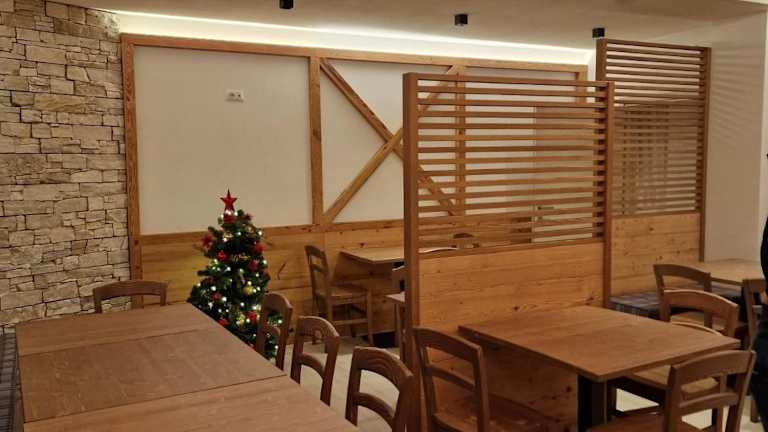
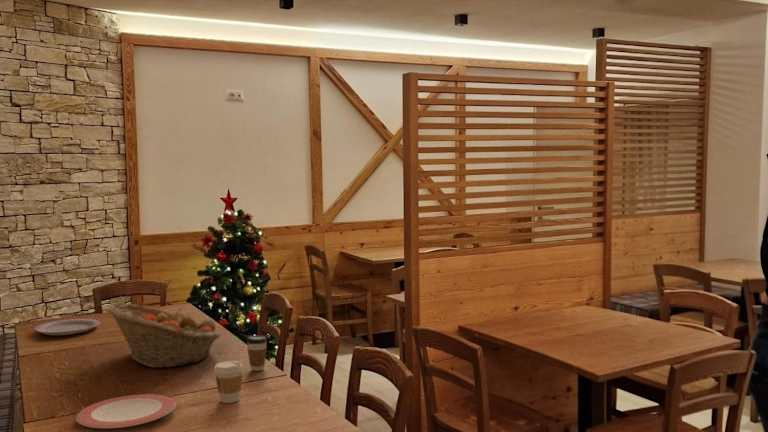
+ coffee cup (228, 381)
+ plate (127, 412)
+ coffee cup (257, 353)
+ plate (67, 327)
+ fruit basket (164, 330)
